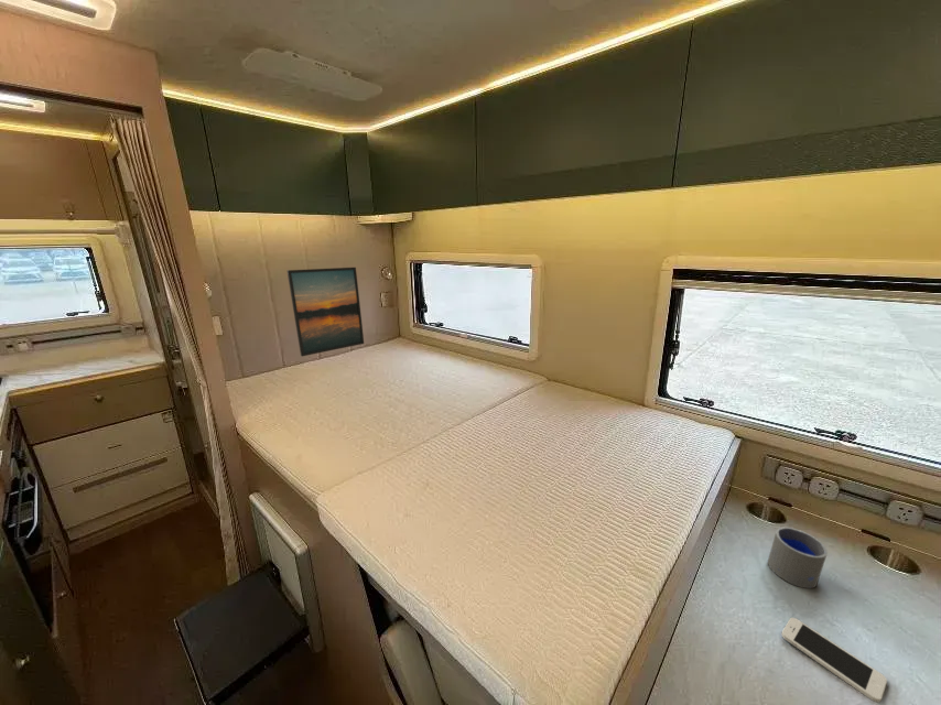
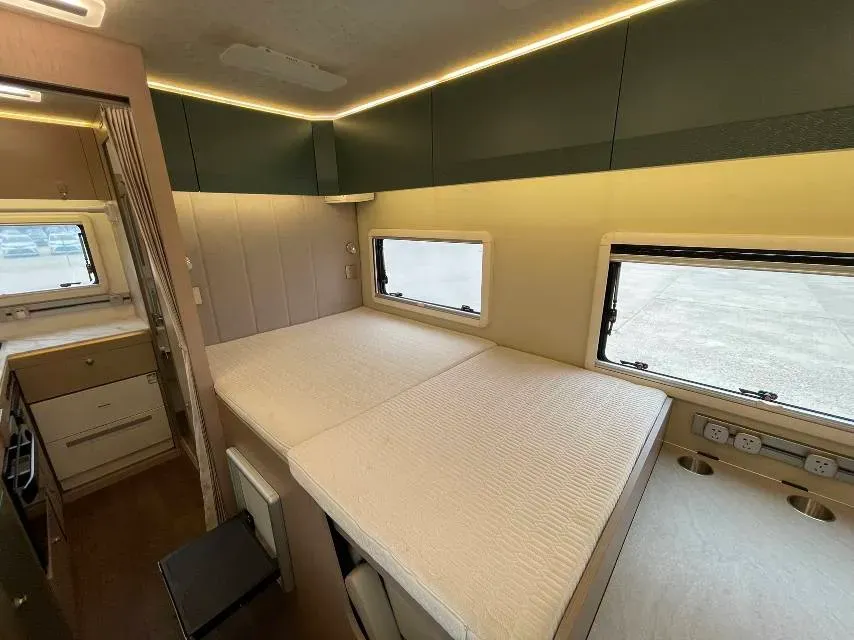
- smartphone (830, 655)
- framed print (328, 310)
- cup (796, 556)
